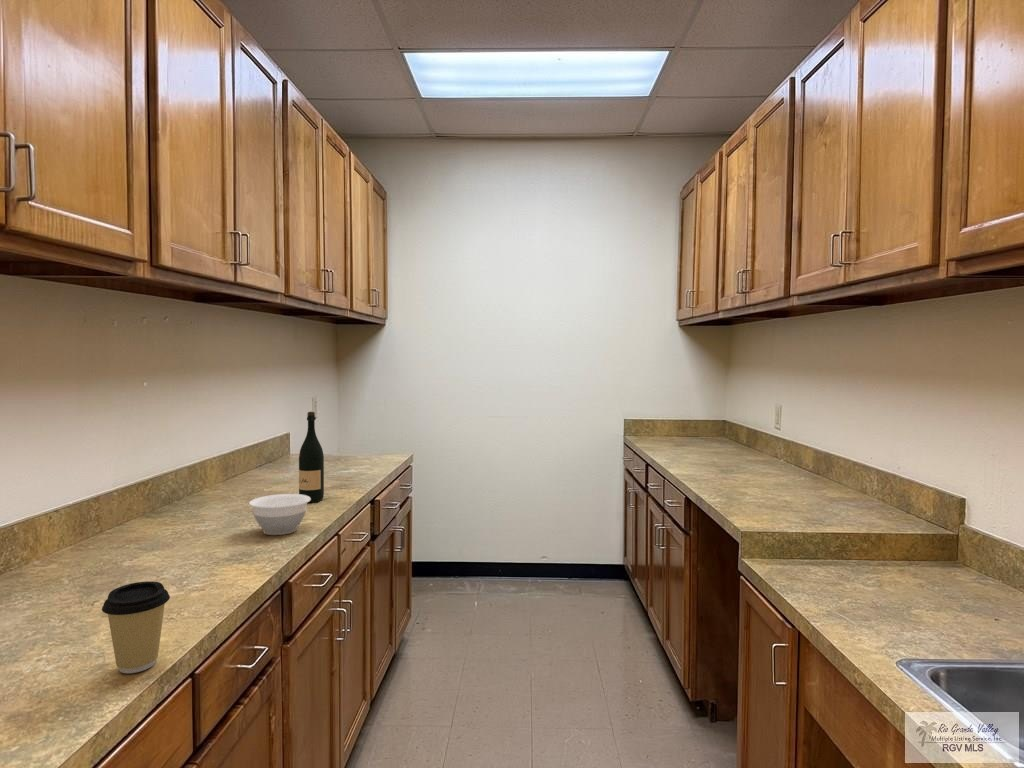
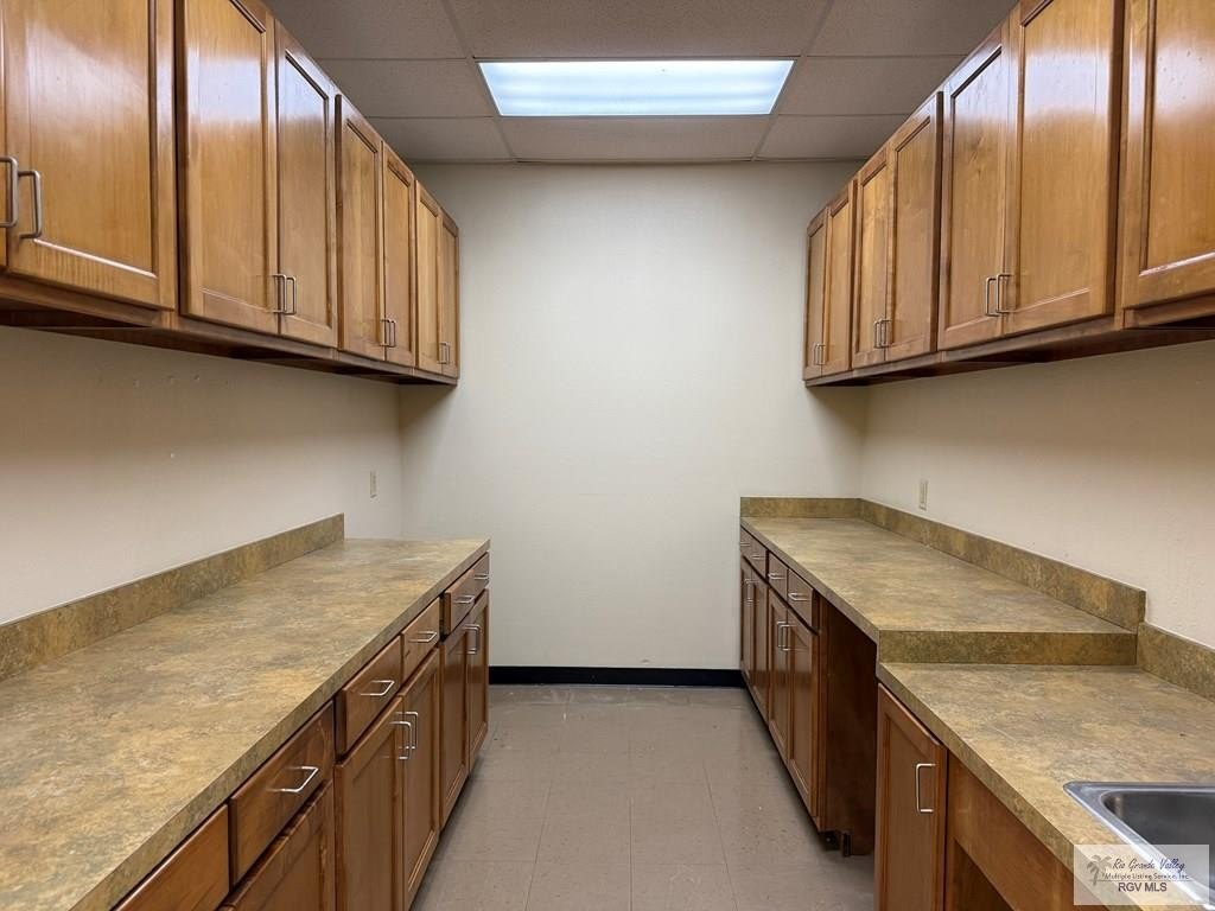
- wine bottle (311, 455)
- coffee cup (137, 627)
- bowl (280, 515)
